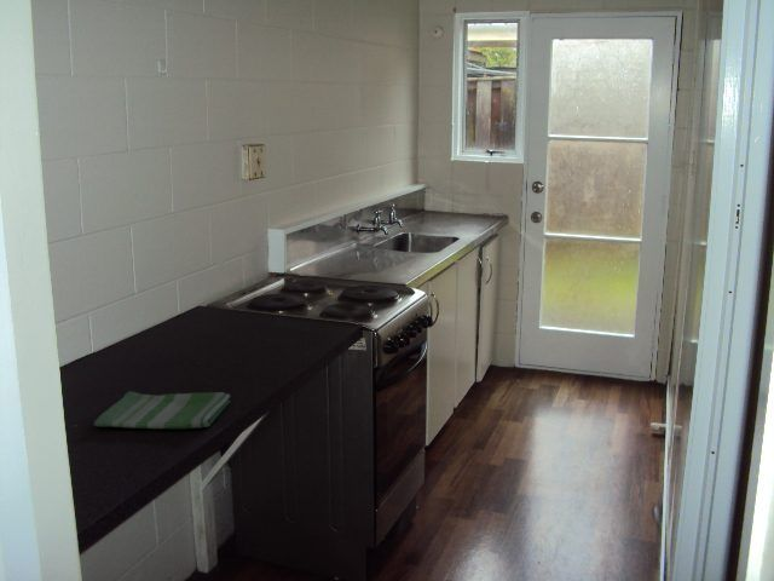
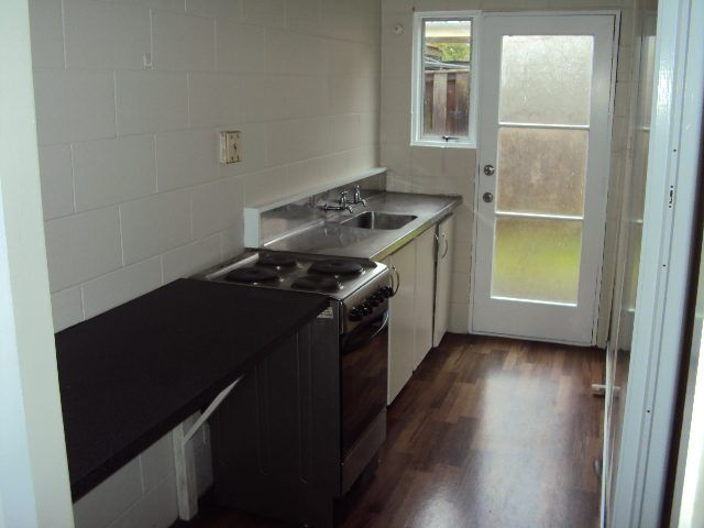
- dish towel (166, 409)
